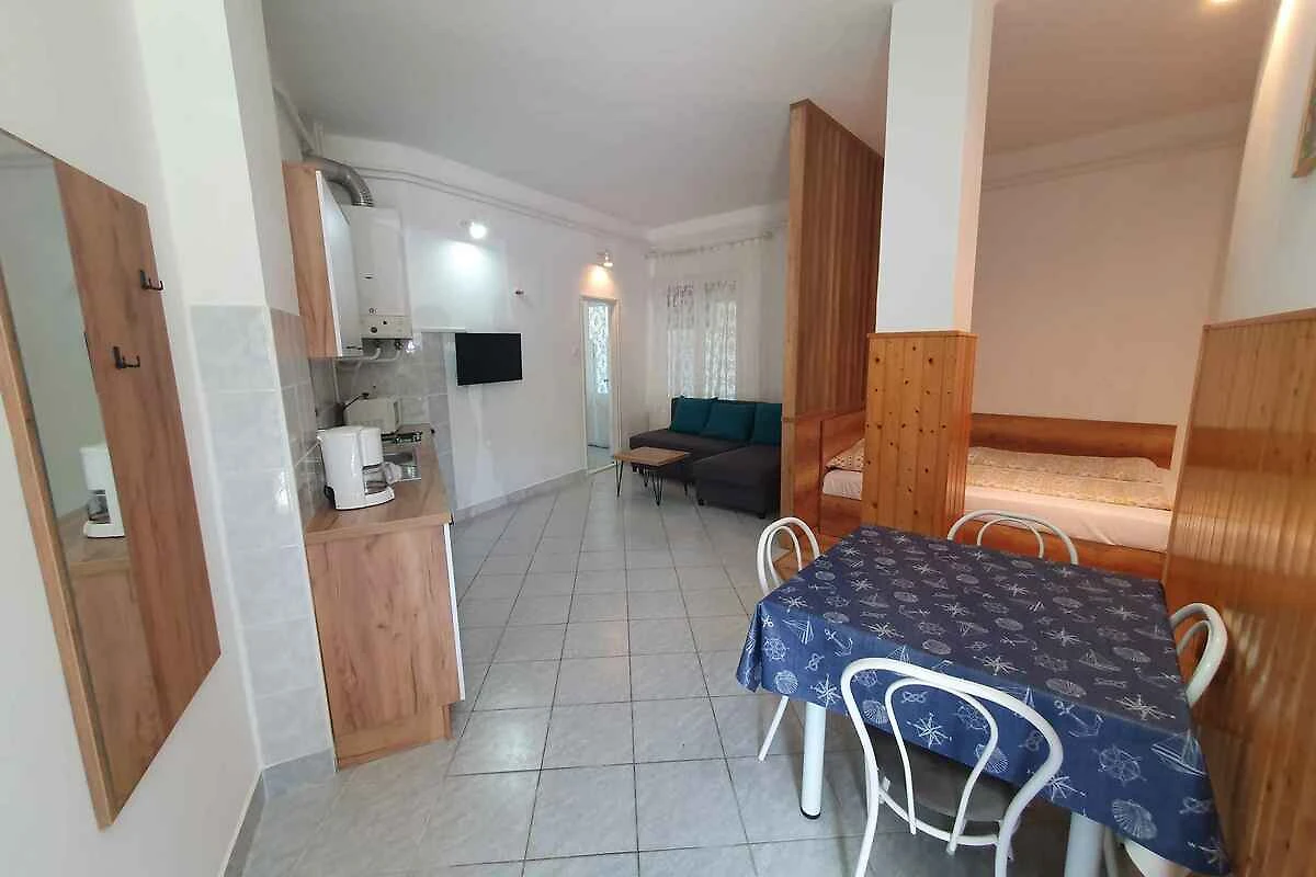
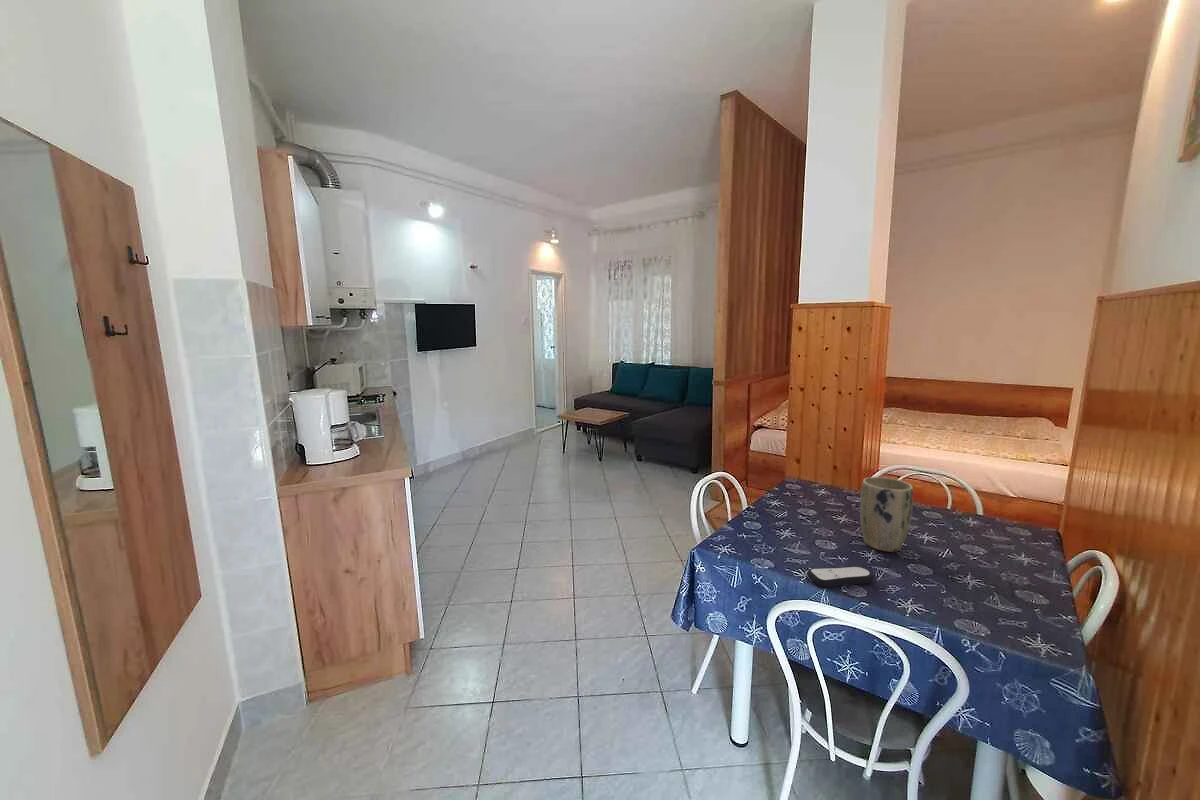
+ plant pot (884, 514)
+ remote control (840, 575)
